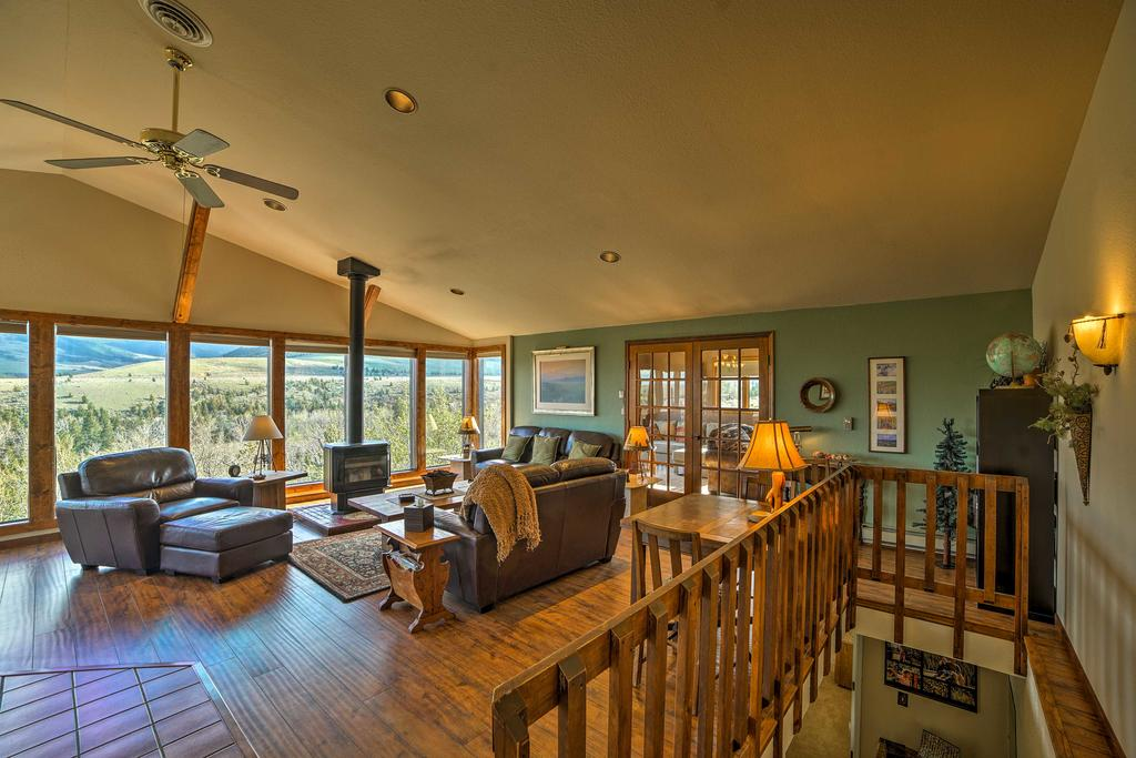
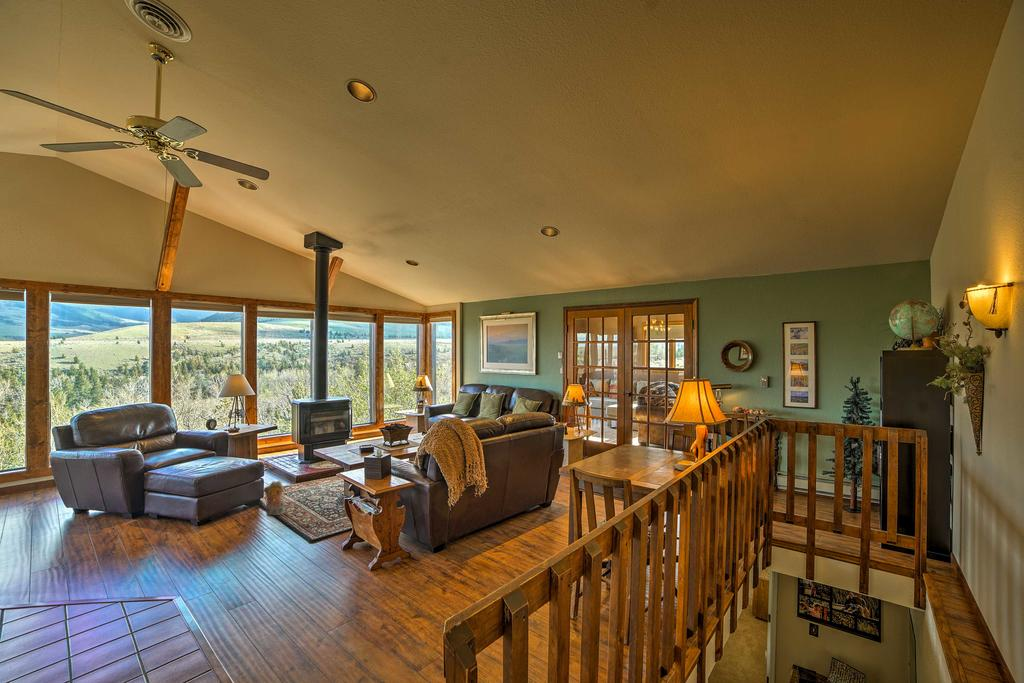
+ plush toy (274, 497)
